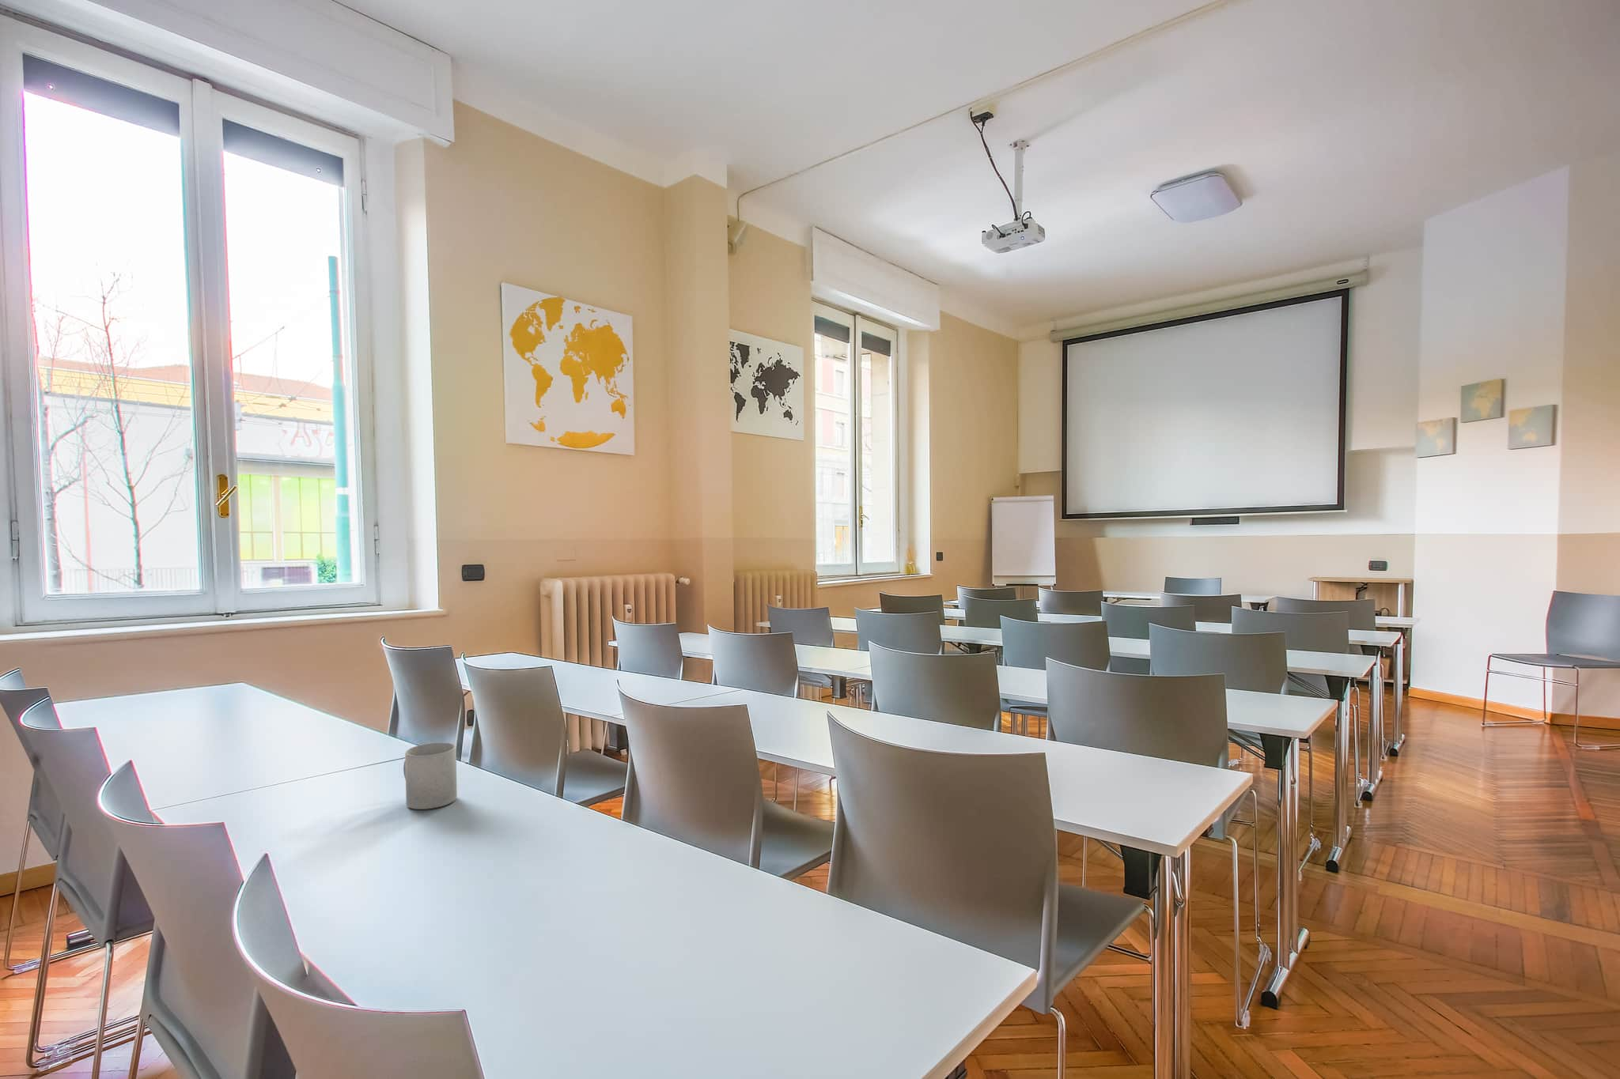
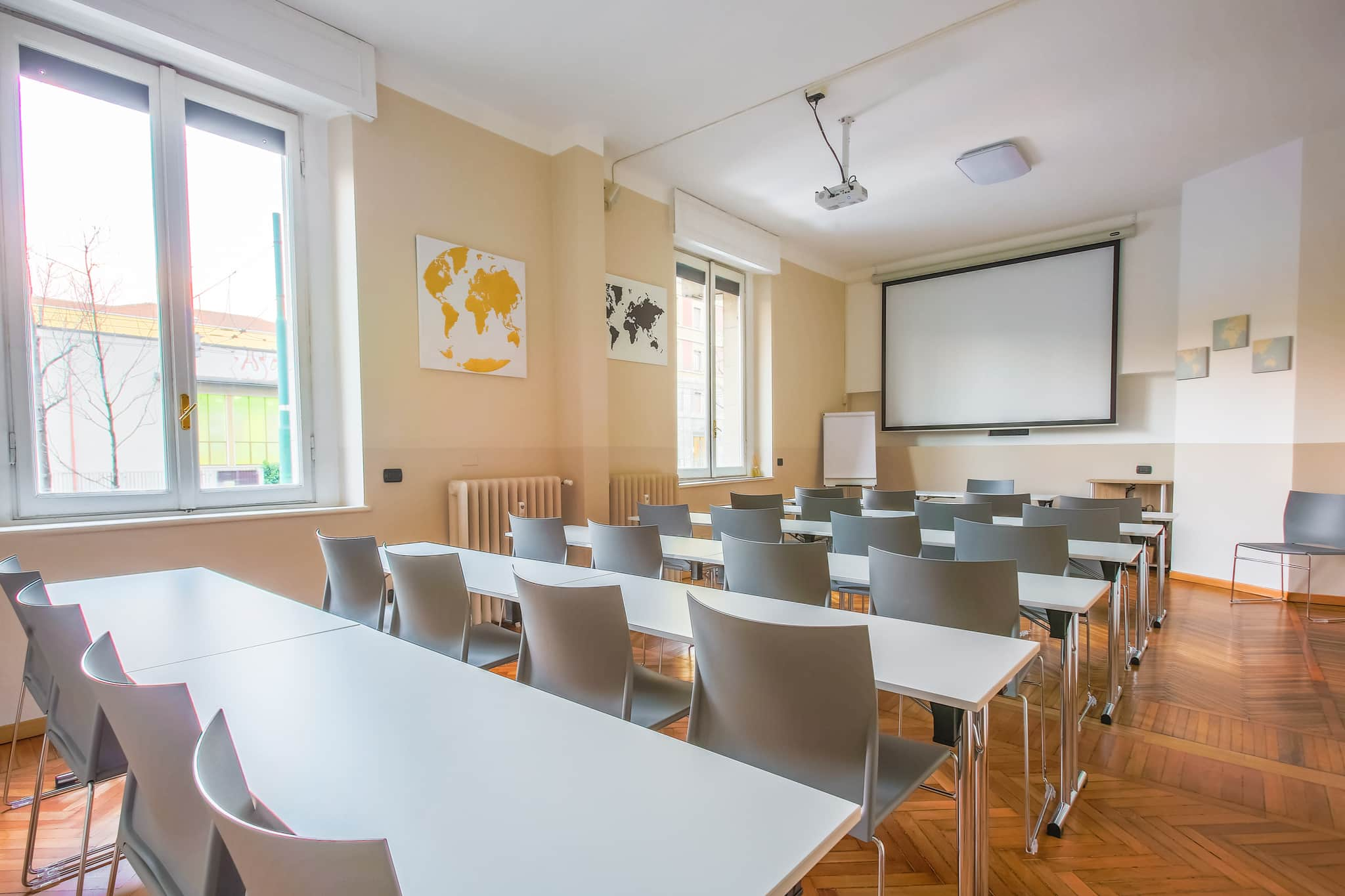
- mug (425, 773)
